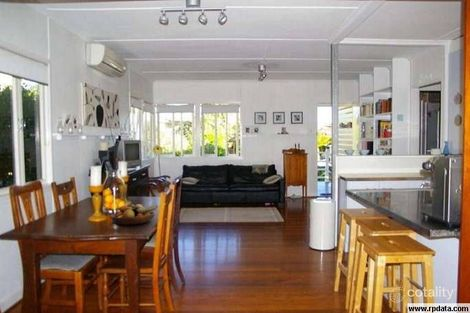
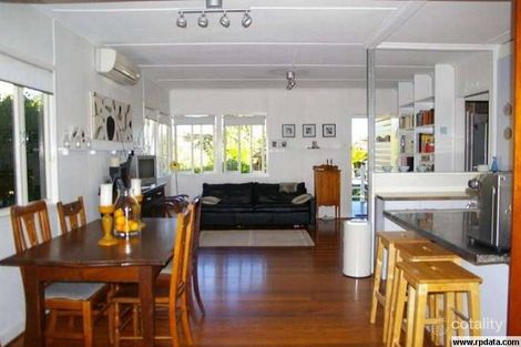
- fruit bowl (133, 212)
